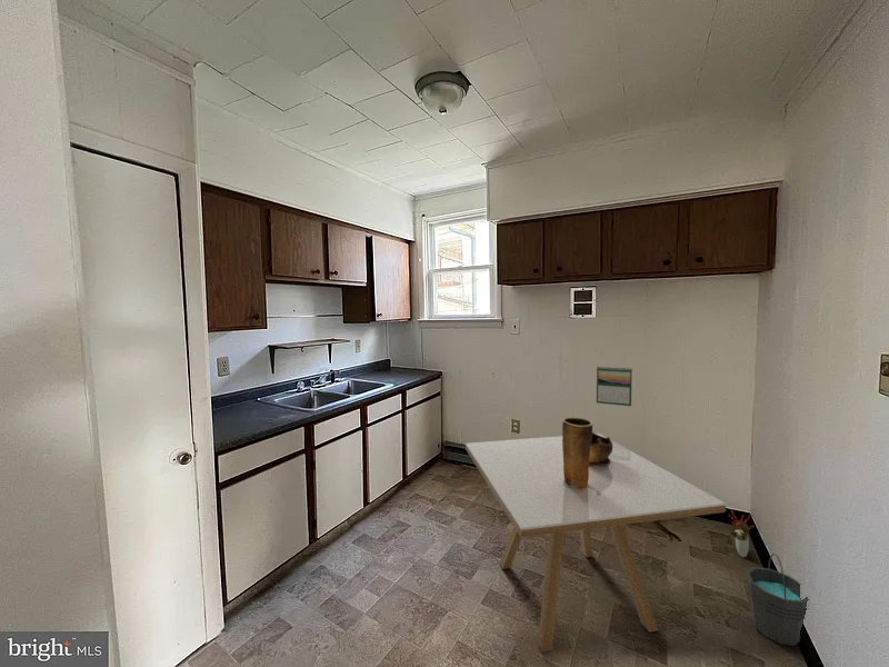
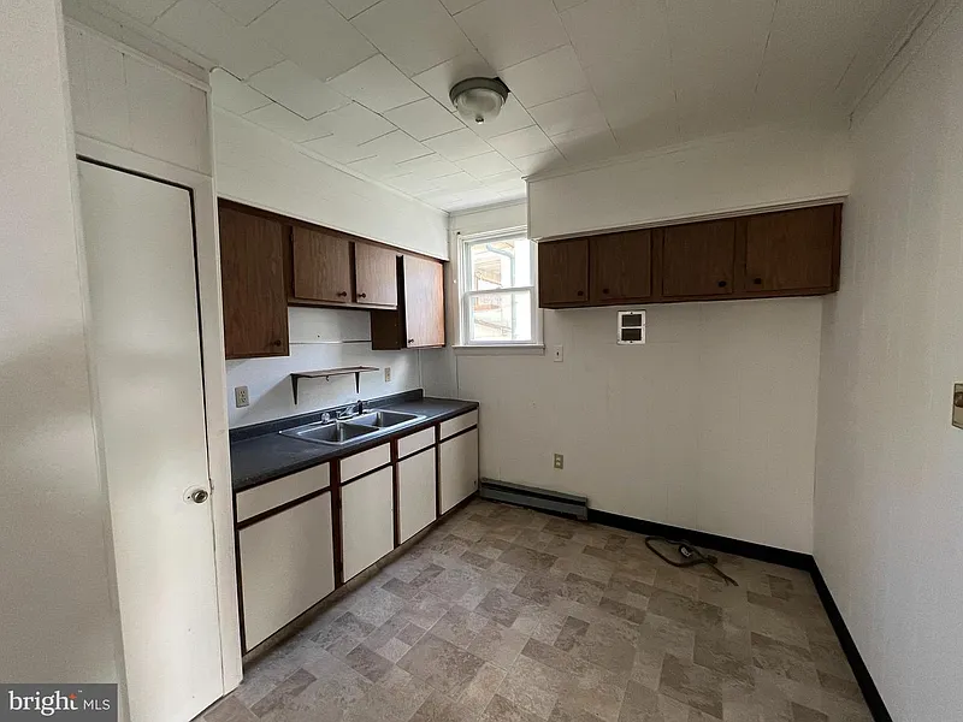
- decorative bowl (593, 446)
- vase (577, 451)
- decorative plant (740, 531)
- calendar (613, 385)
- dining table (570, 530)
- bucket (777, 593)
